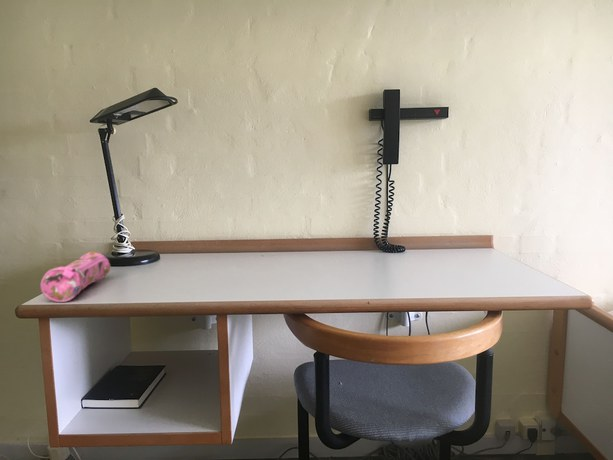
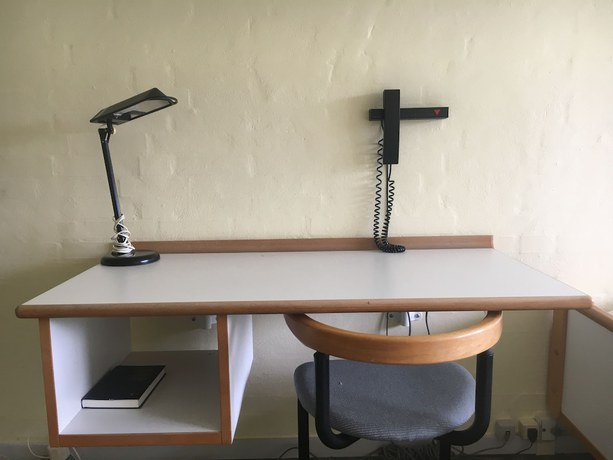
- pencil case (79, 274)
